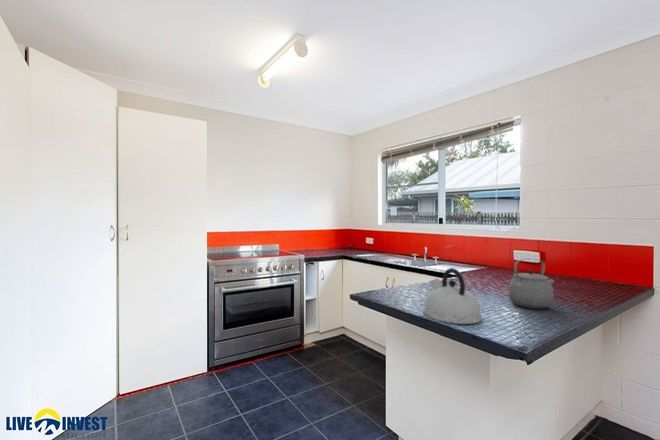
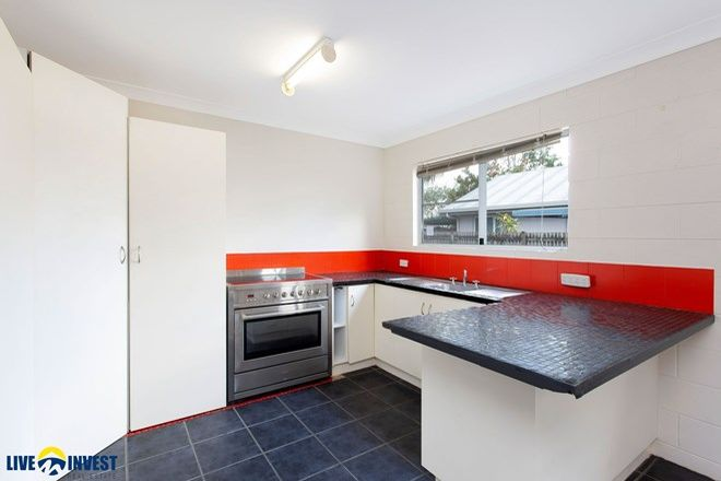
- kettle (450, 291)
- tea kettle (534, 282)
